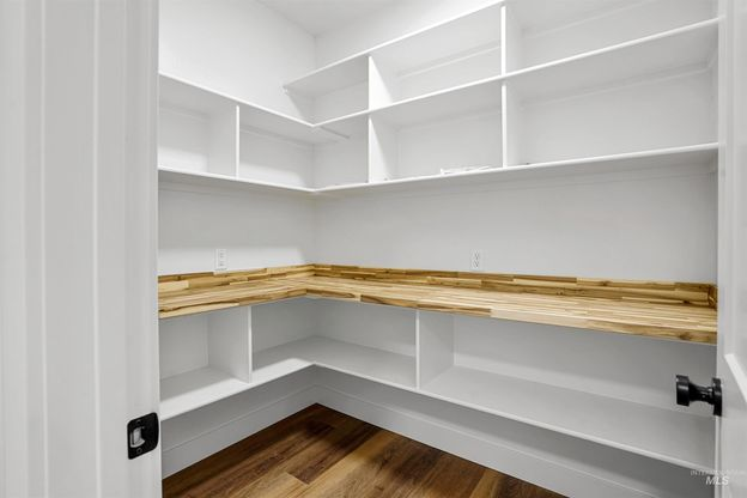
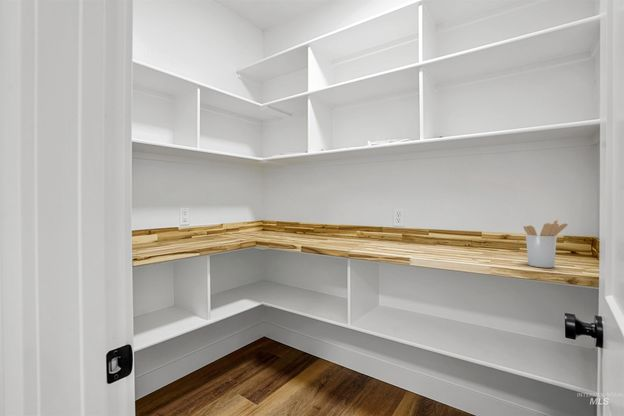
+ utensil holder (545, 243)
